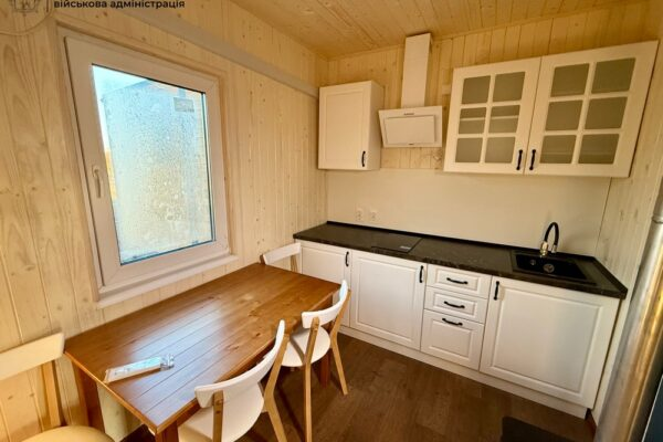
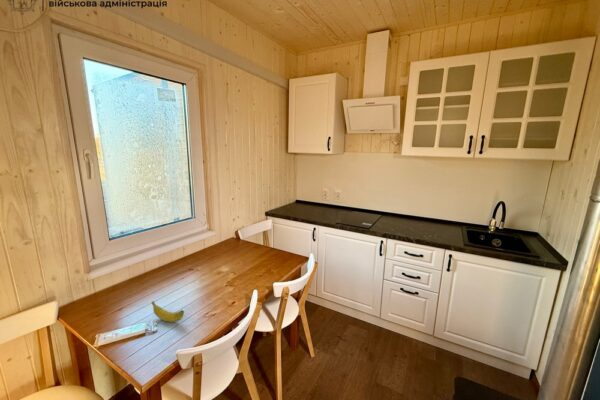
+ banana (167, 313)
